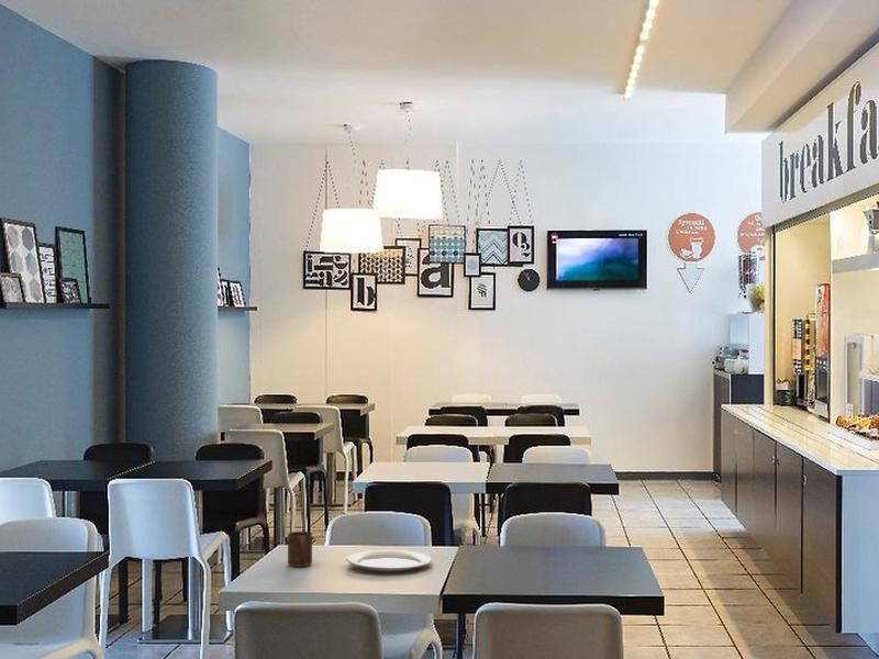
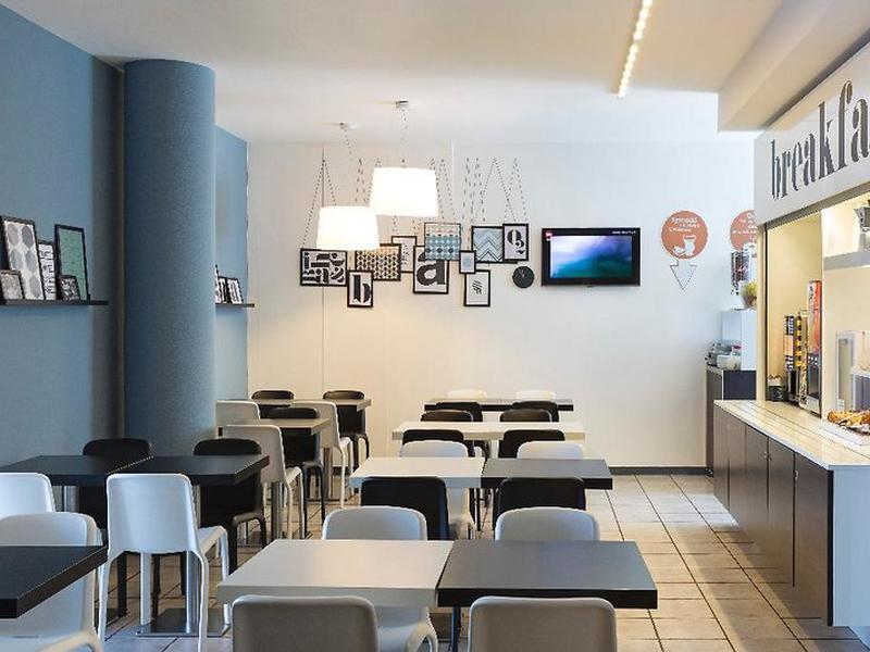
- chinaware (389, 561)
- cup (301, 549)
